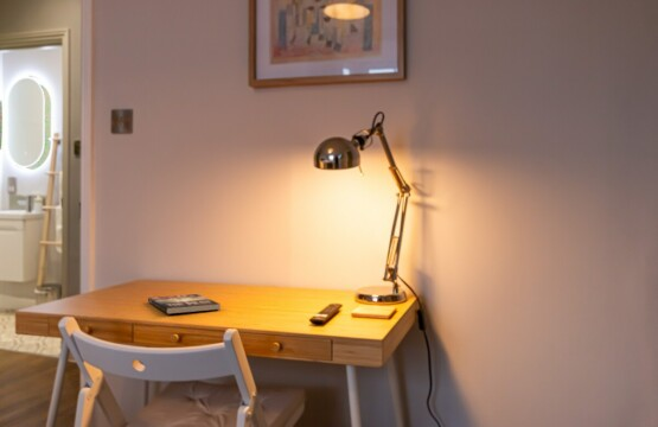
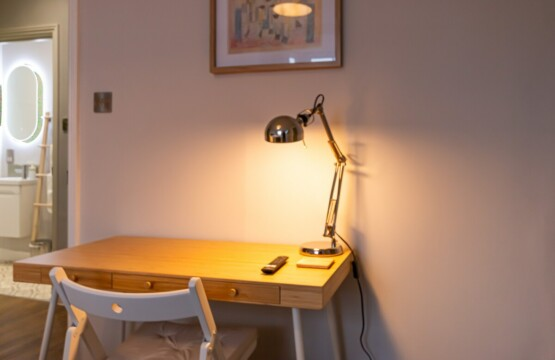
- book (183, 302)
